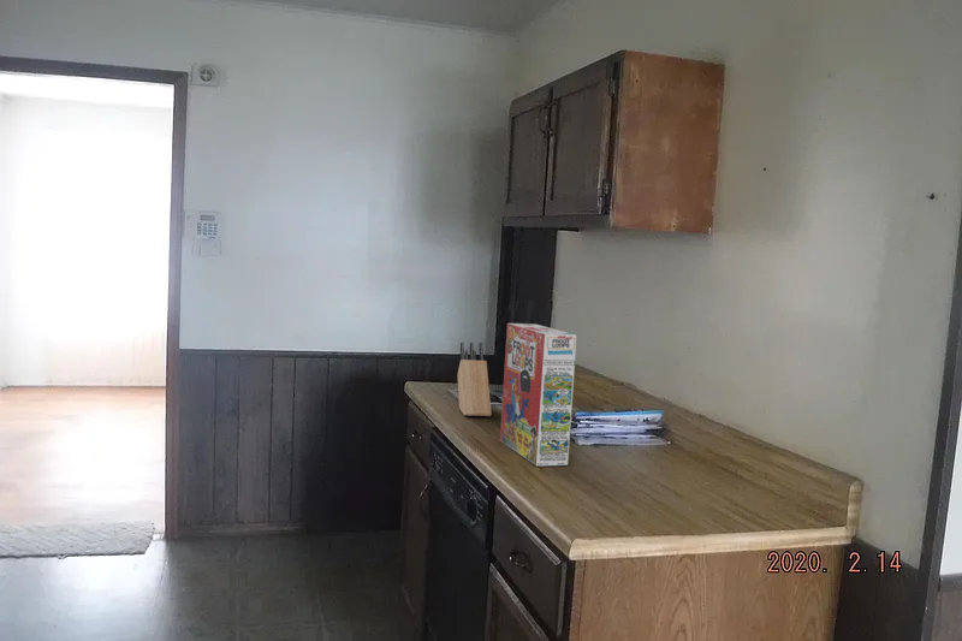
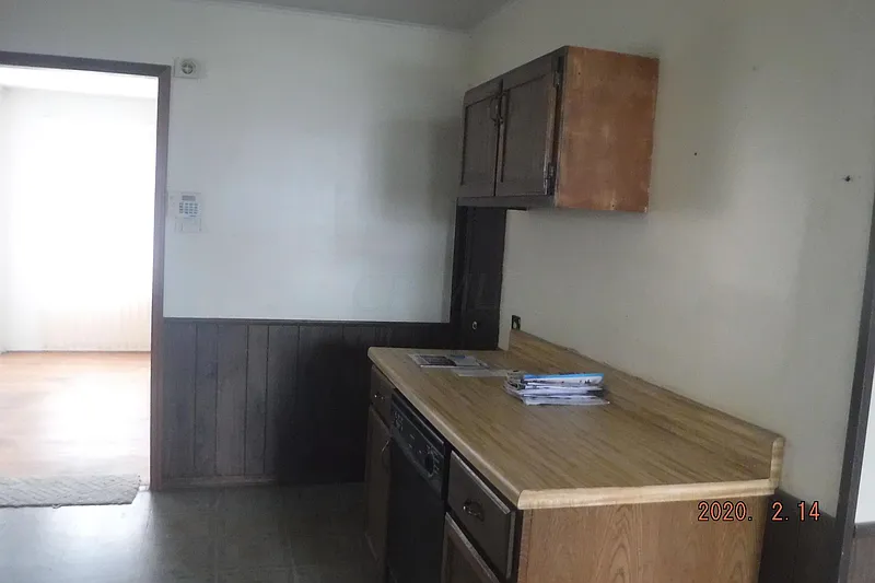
- cereal box (535, 391)
- knife block (474, 376)
